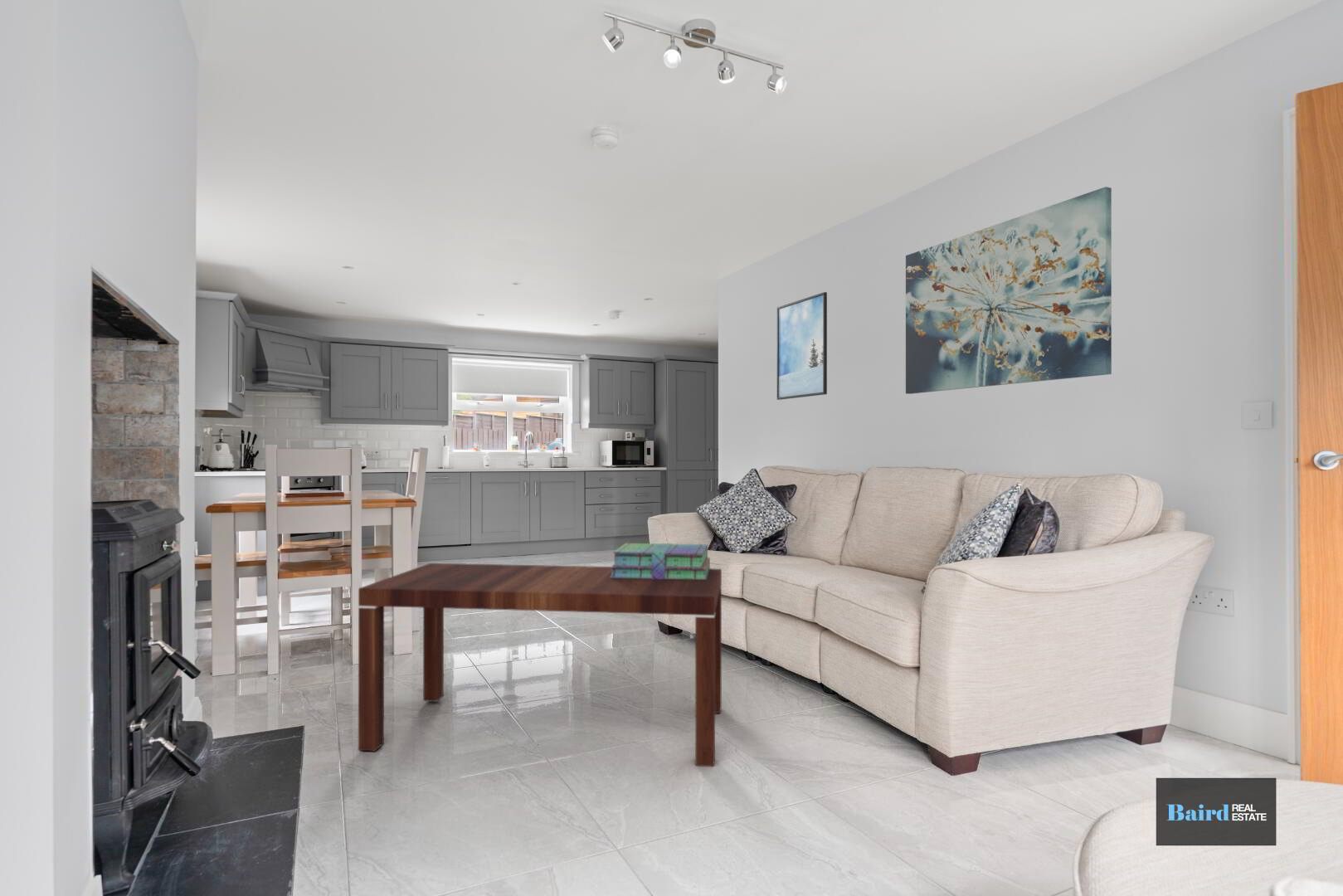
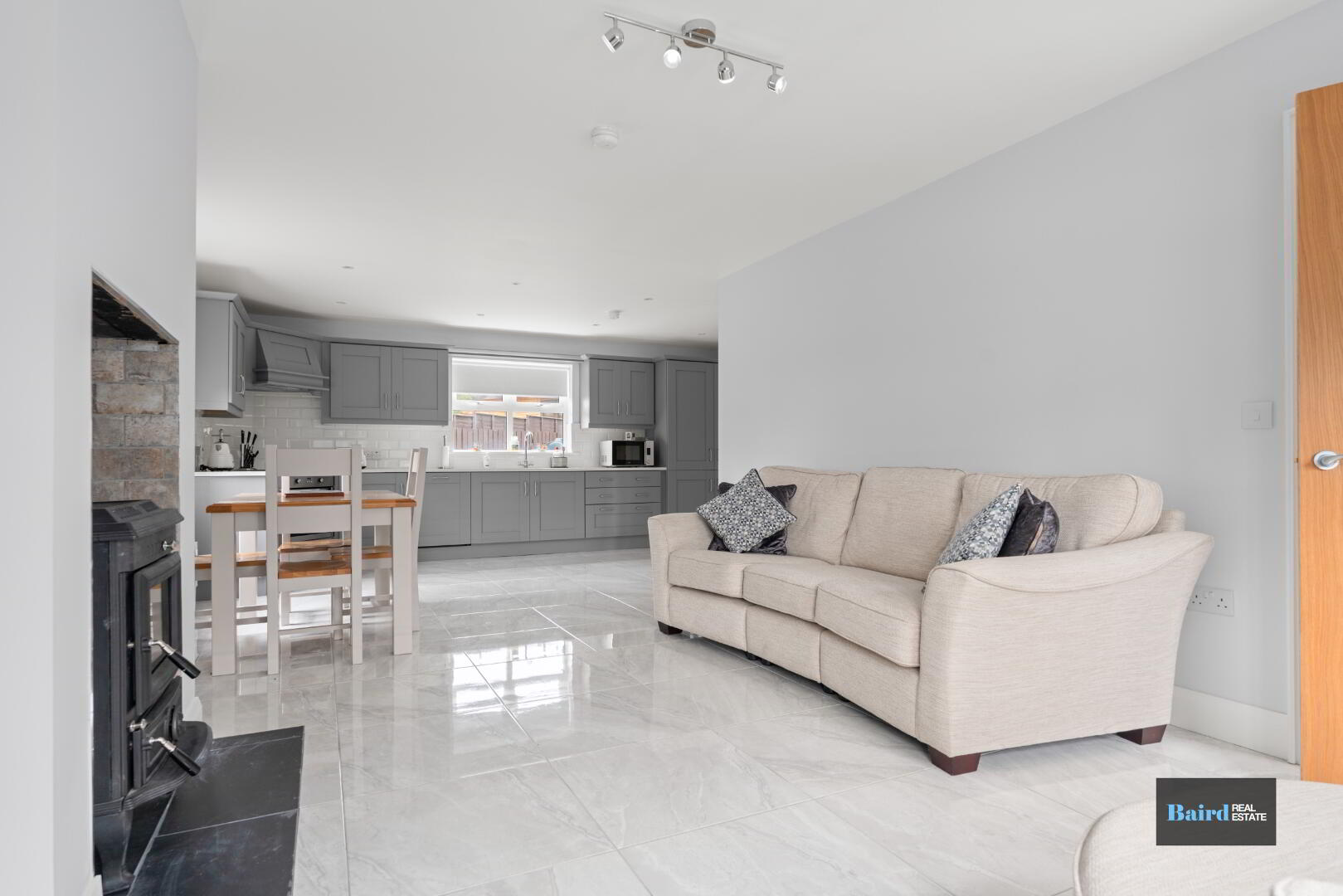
- coffee table (553, 611)
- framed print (800, 348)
- stack of books (662, 559)
- wall art (993, 305)
